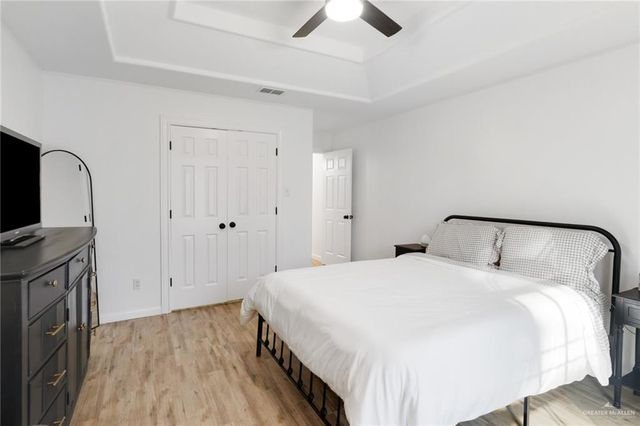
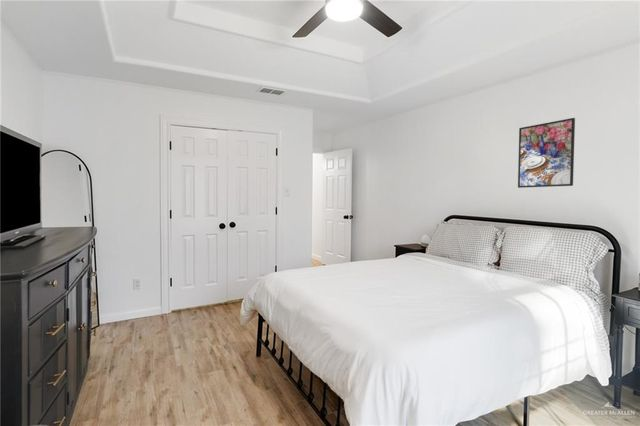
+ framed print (544, 155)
